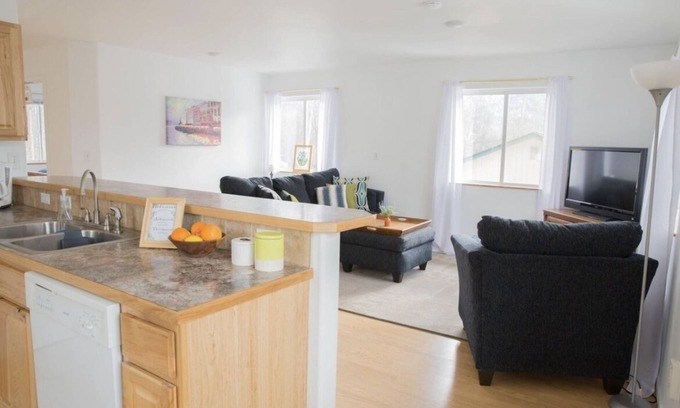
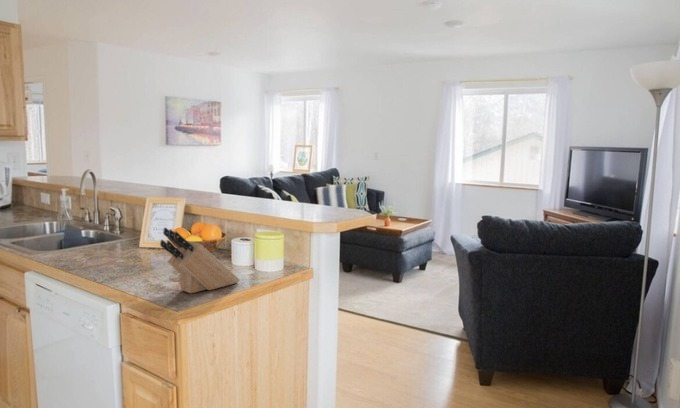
+ knife block (200, 256)
